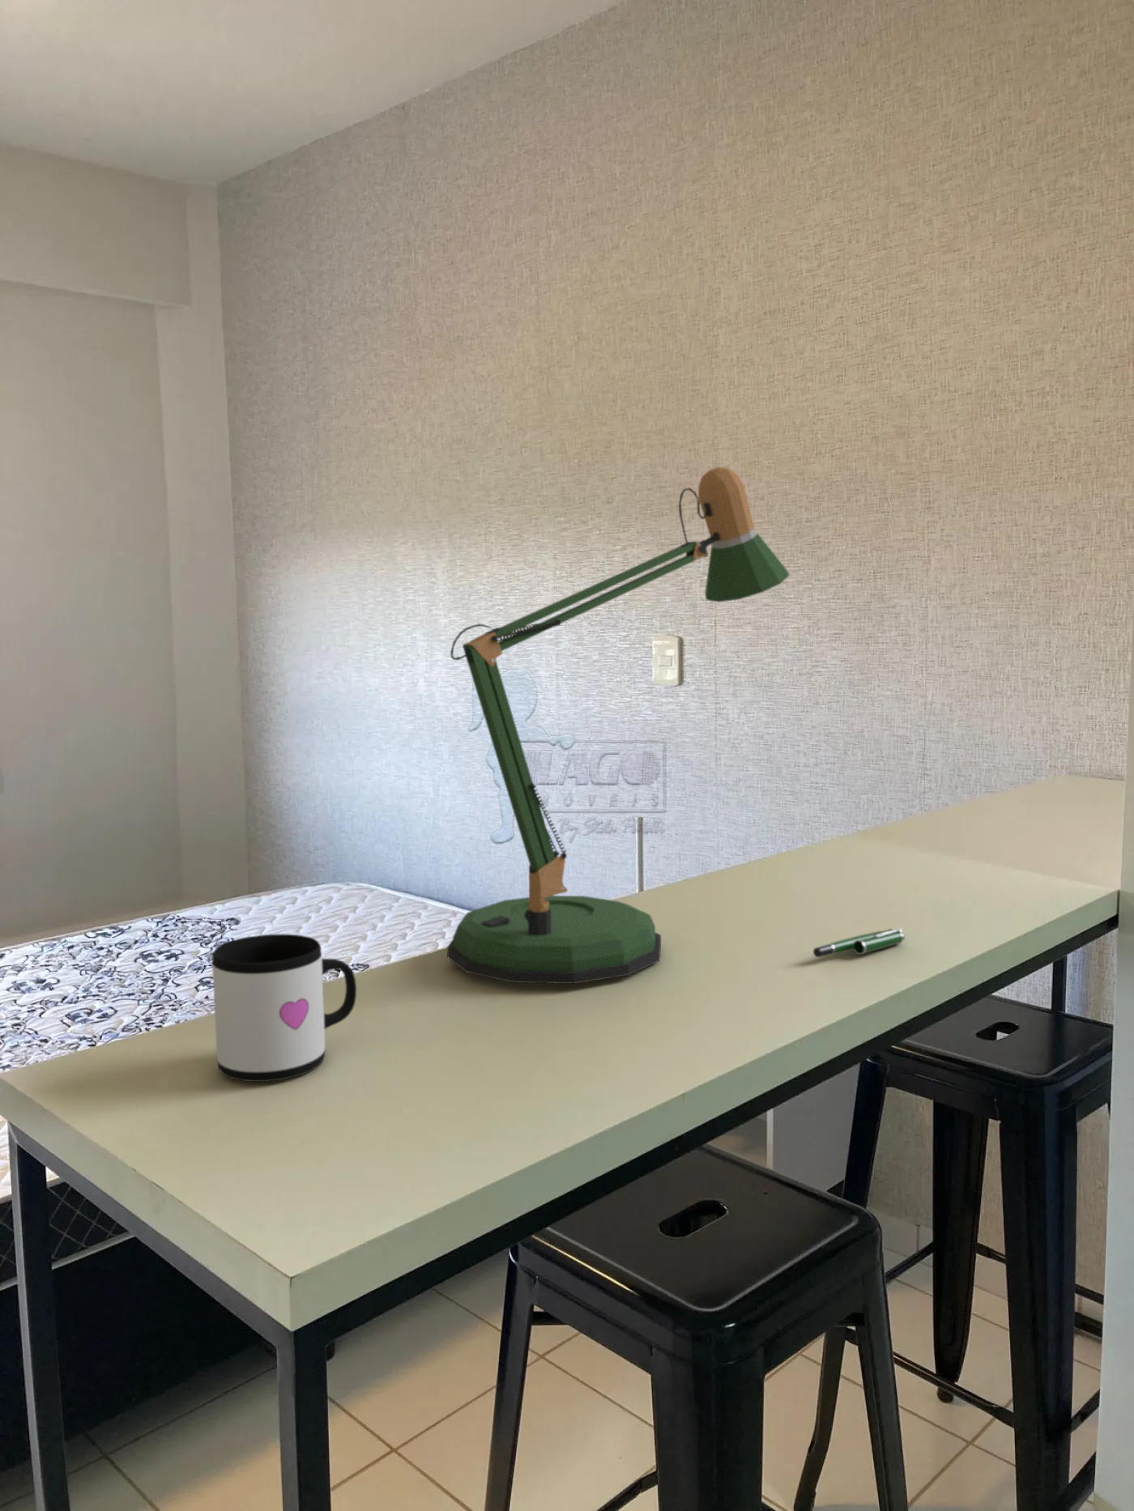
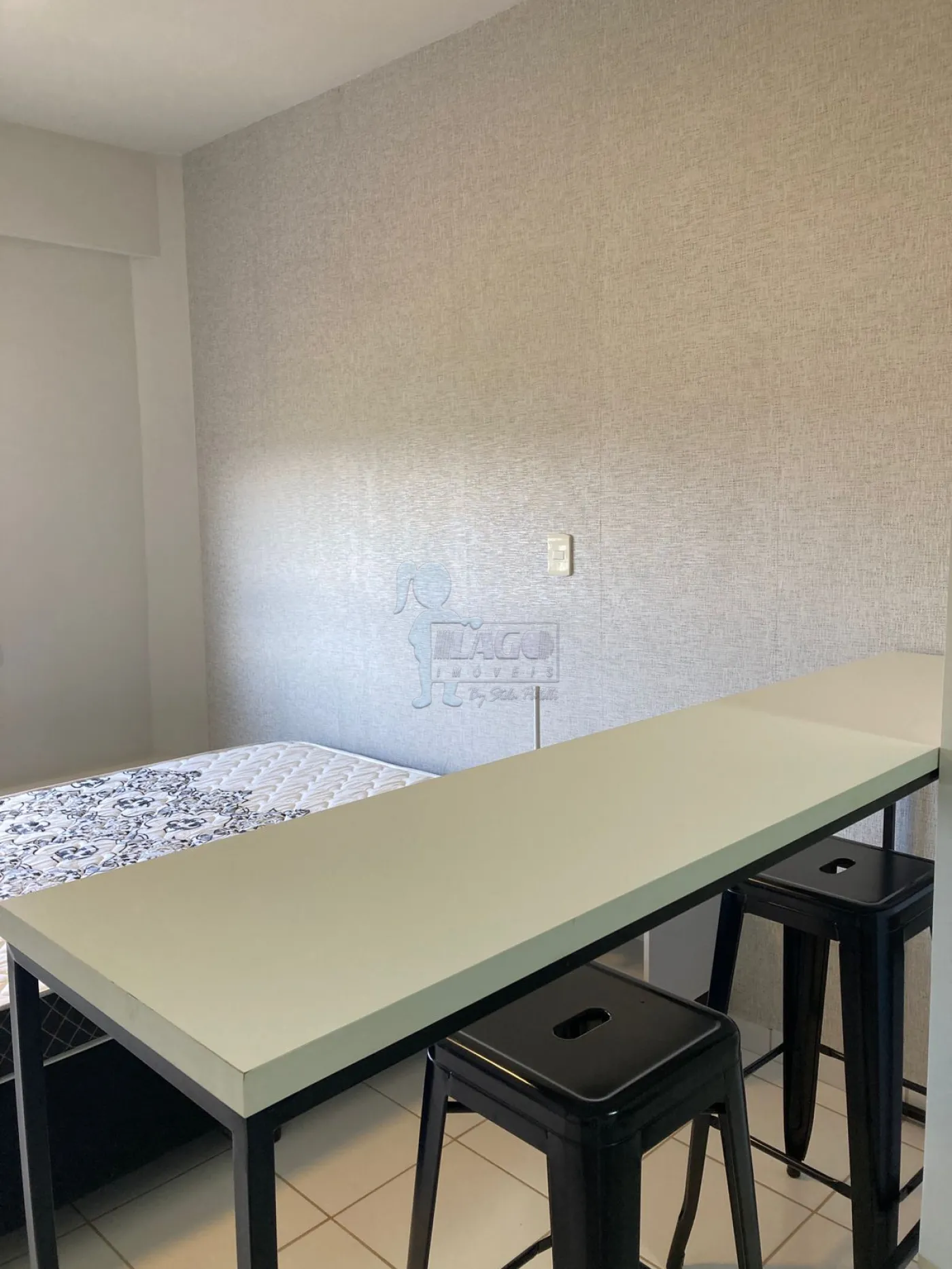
- mug (288, 1001)
- pen (867, 941)
- desk lamp (517, 730)
